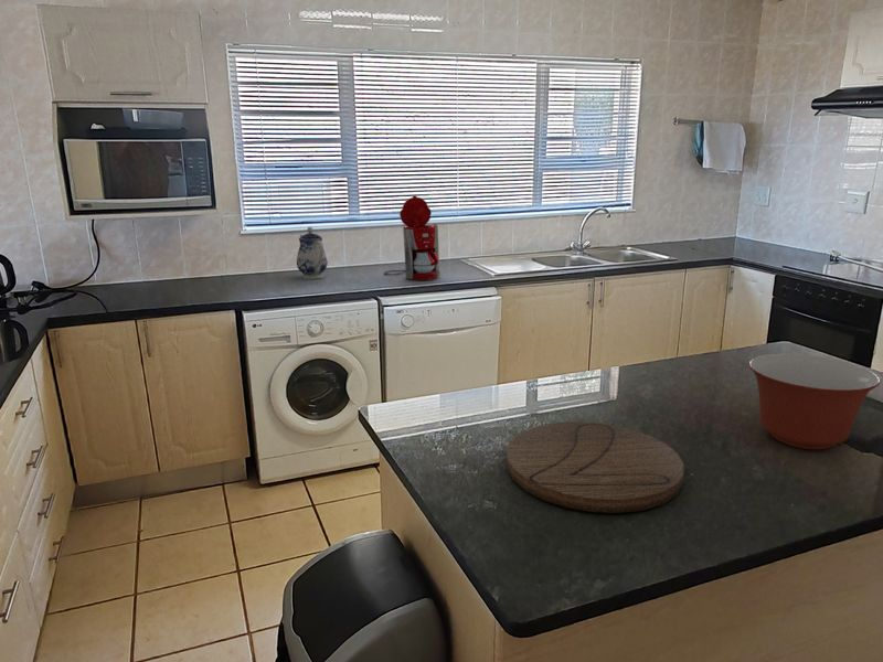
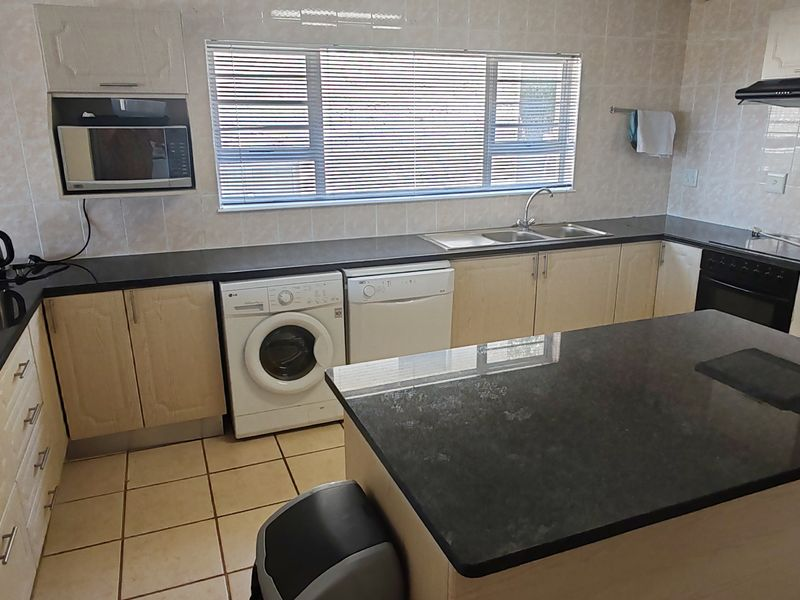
- cutting board (592, 461)
- mixing bowl (806, 404)
- coffee maker (409, 235)
- teapot (311, 252)
